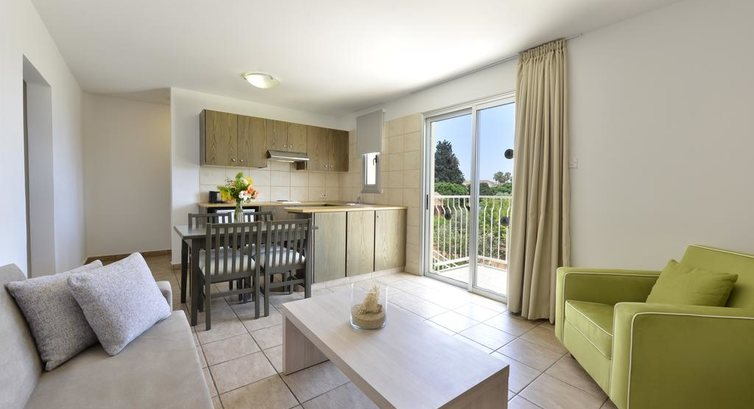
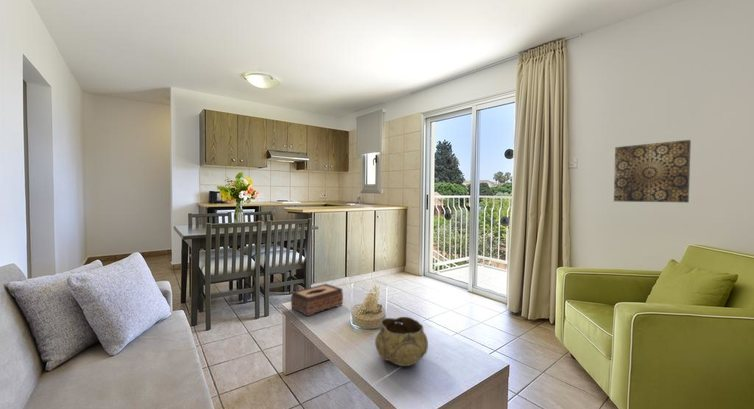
+ wall art (649, 173)
+ decorative bowl (401, 342)
+ tissue box (317, 298)
